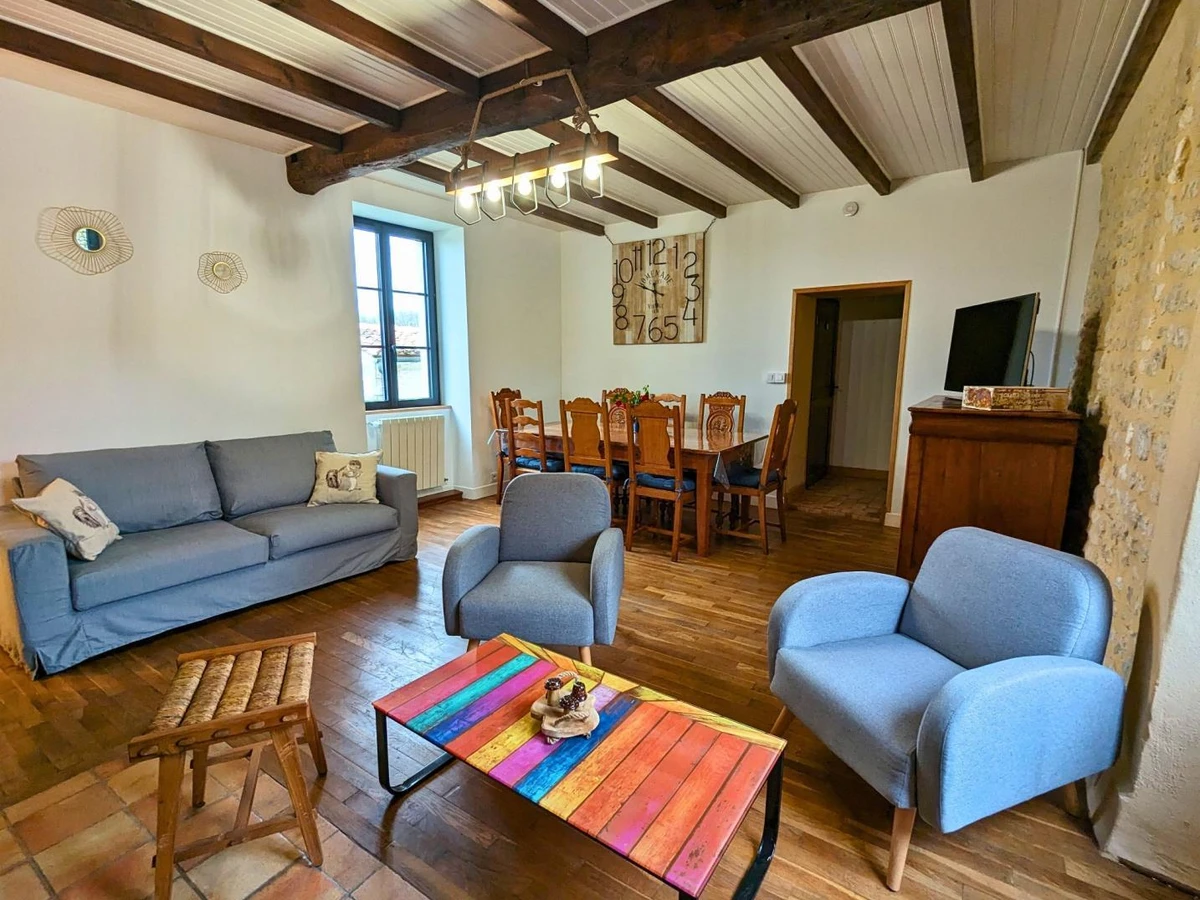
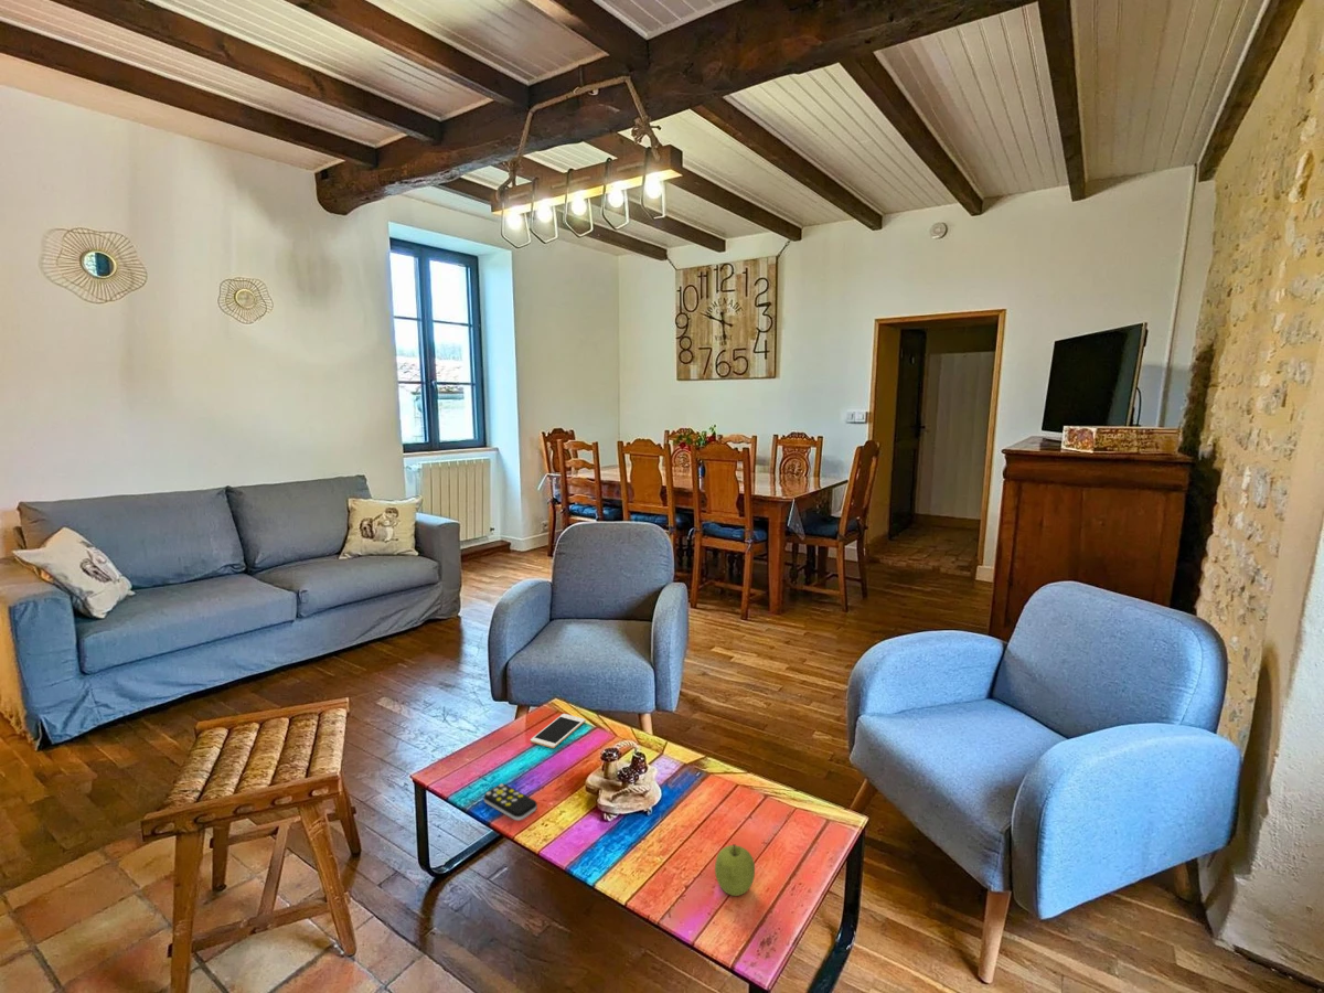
+ remote control (510, 801)
+ cell phone (558, 729)
+ fruit (735, 867)
